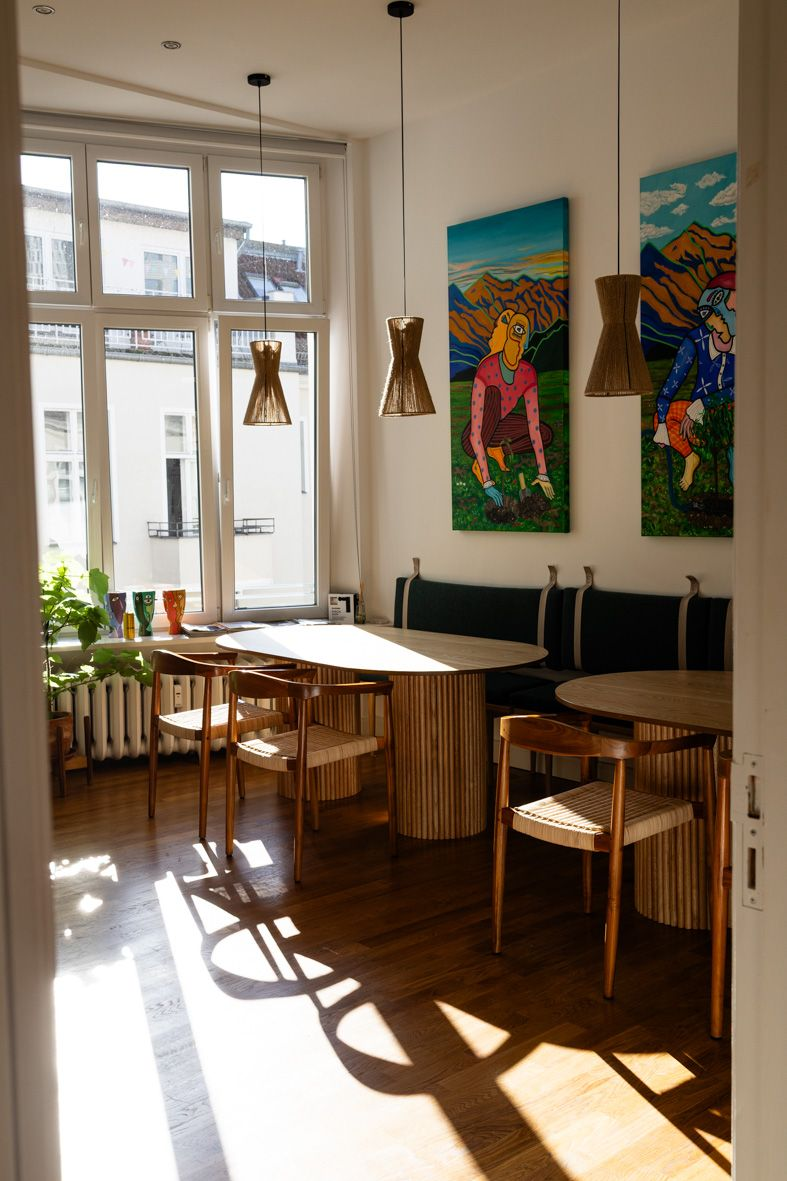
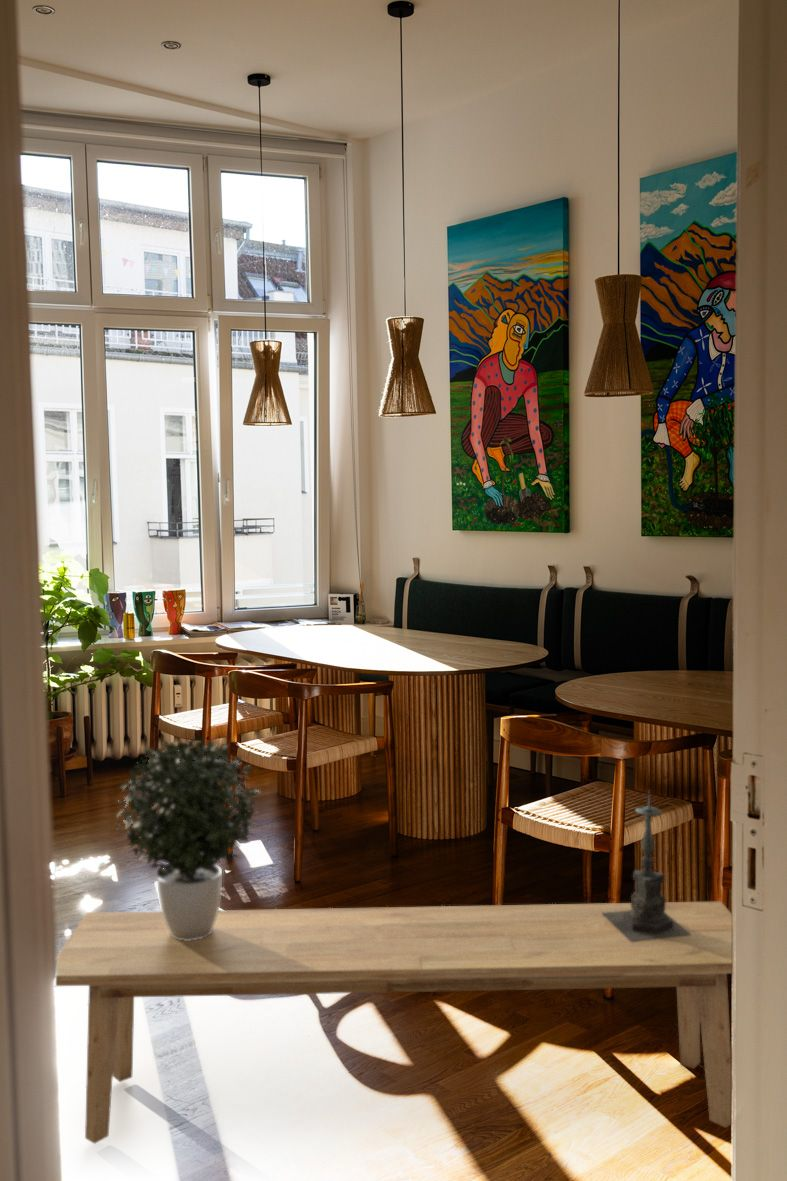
+ candle holder (646, 856)
+ potted plant (186, 835)
+ bench (408, 991)
